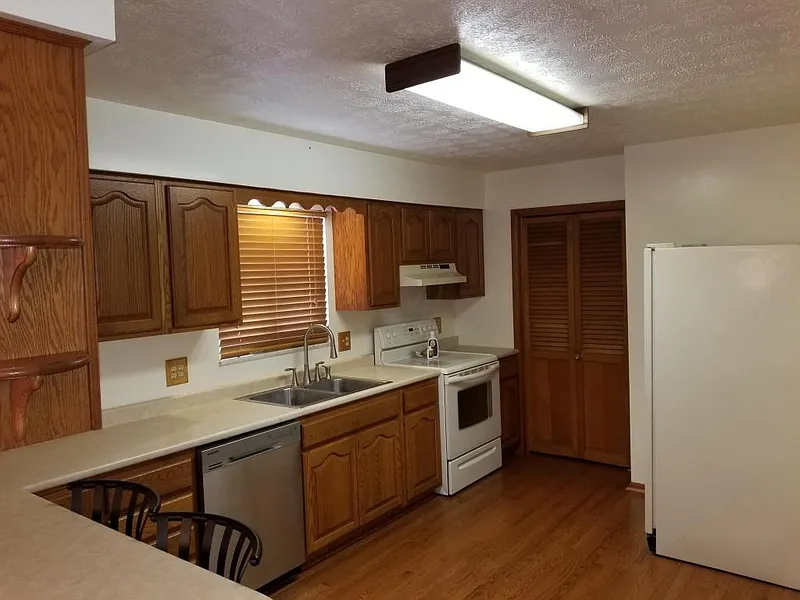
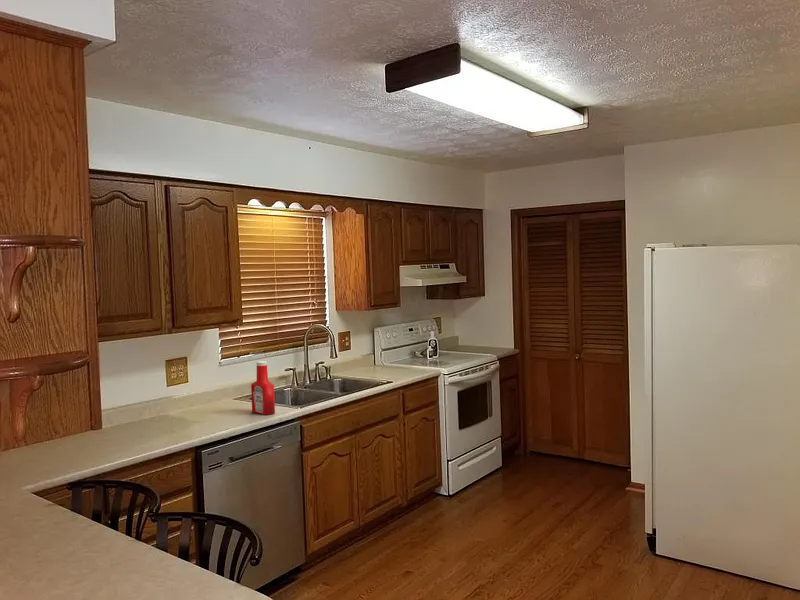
+ soap bottle (262, 387)
